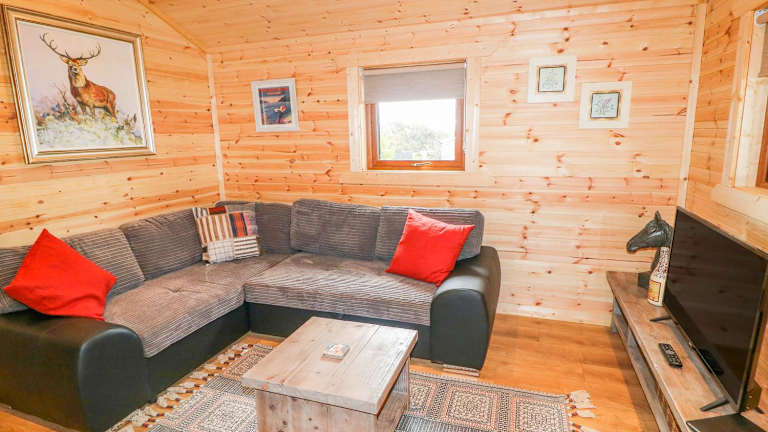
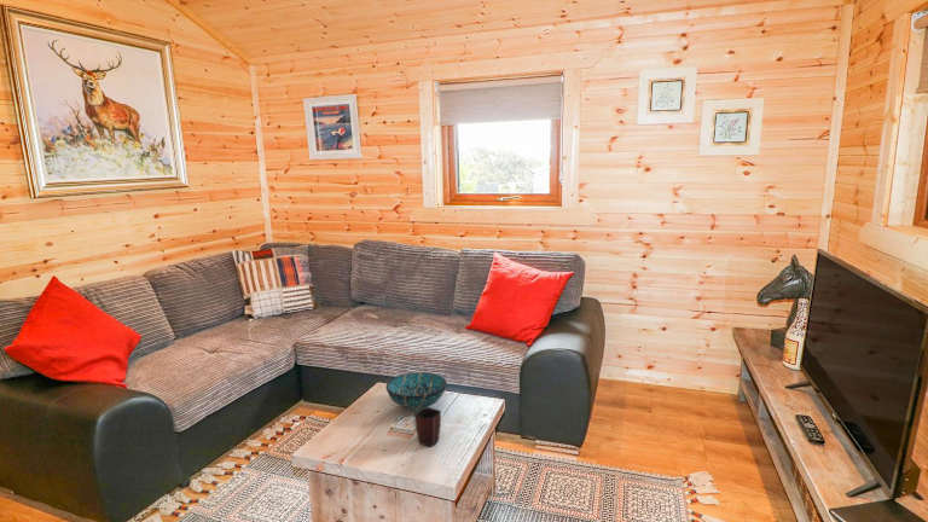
+ mug (429, 425)
+ decorative bowl (417, 394)
